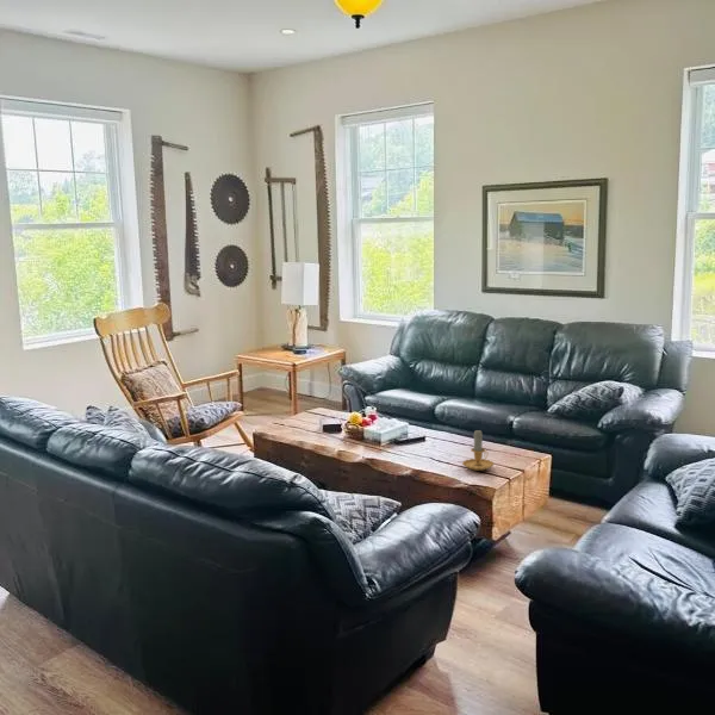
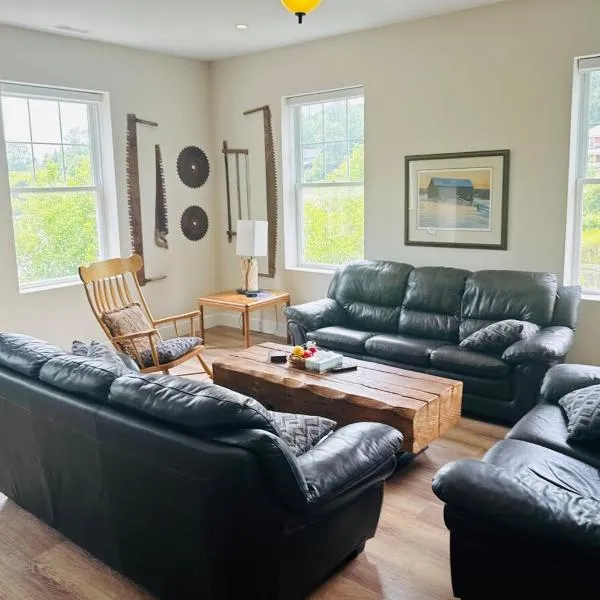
- candle (479, 447)
